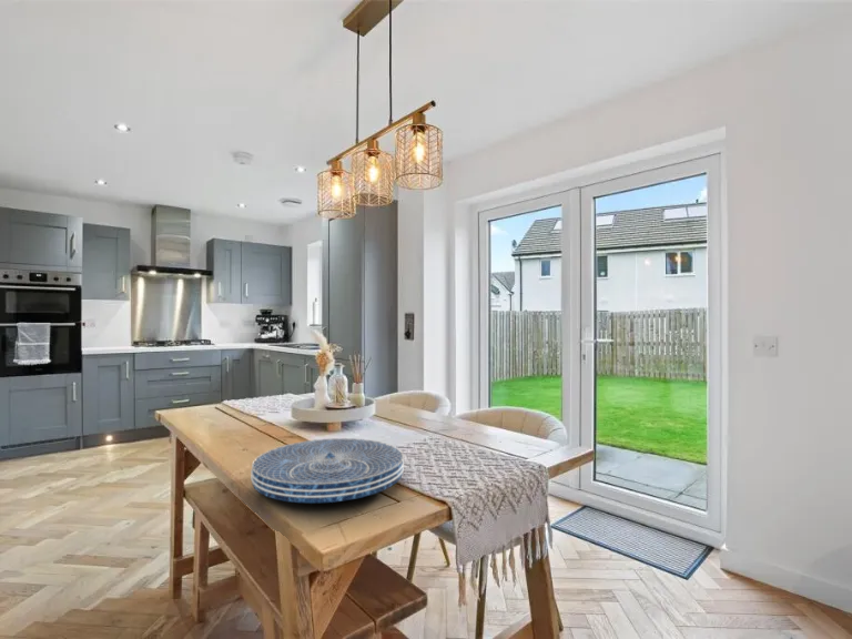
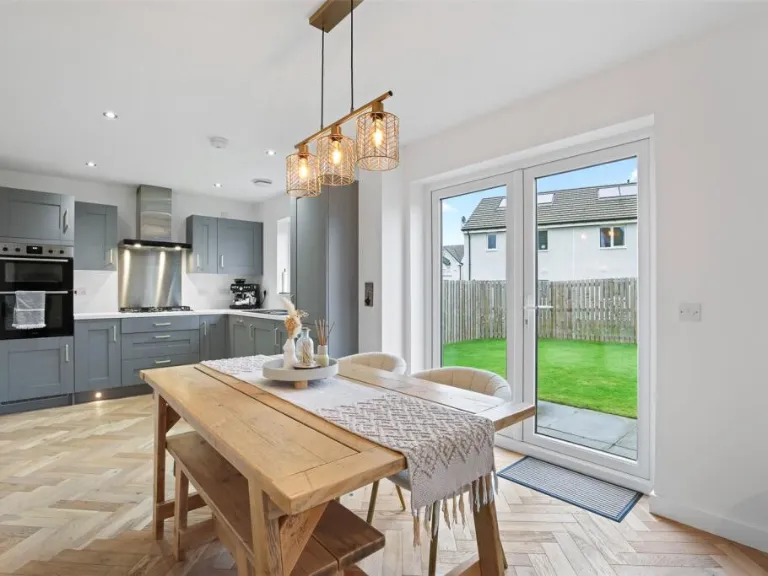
- placemat (329, 468)
